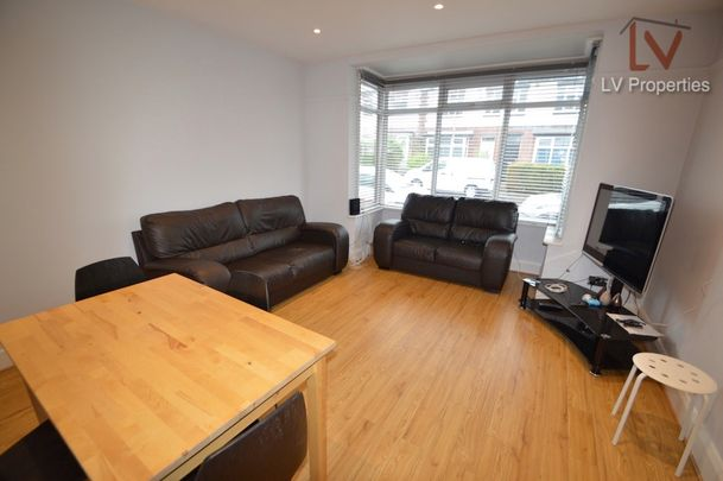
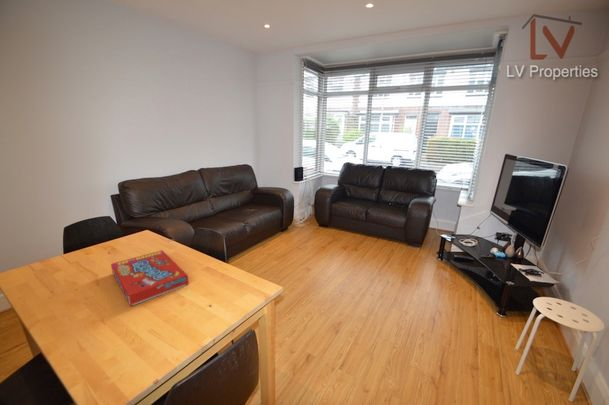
+ snack box (148, 273)
